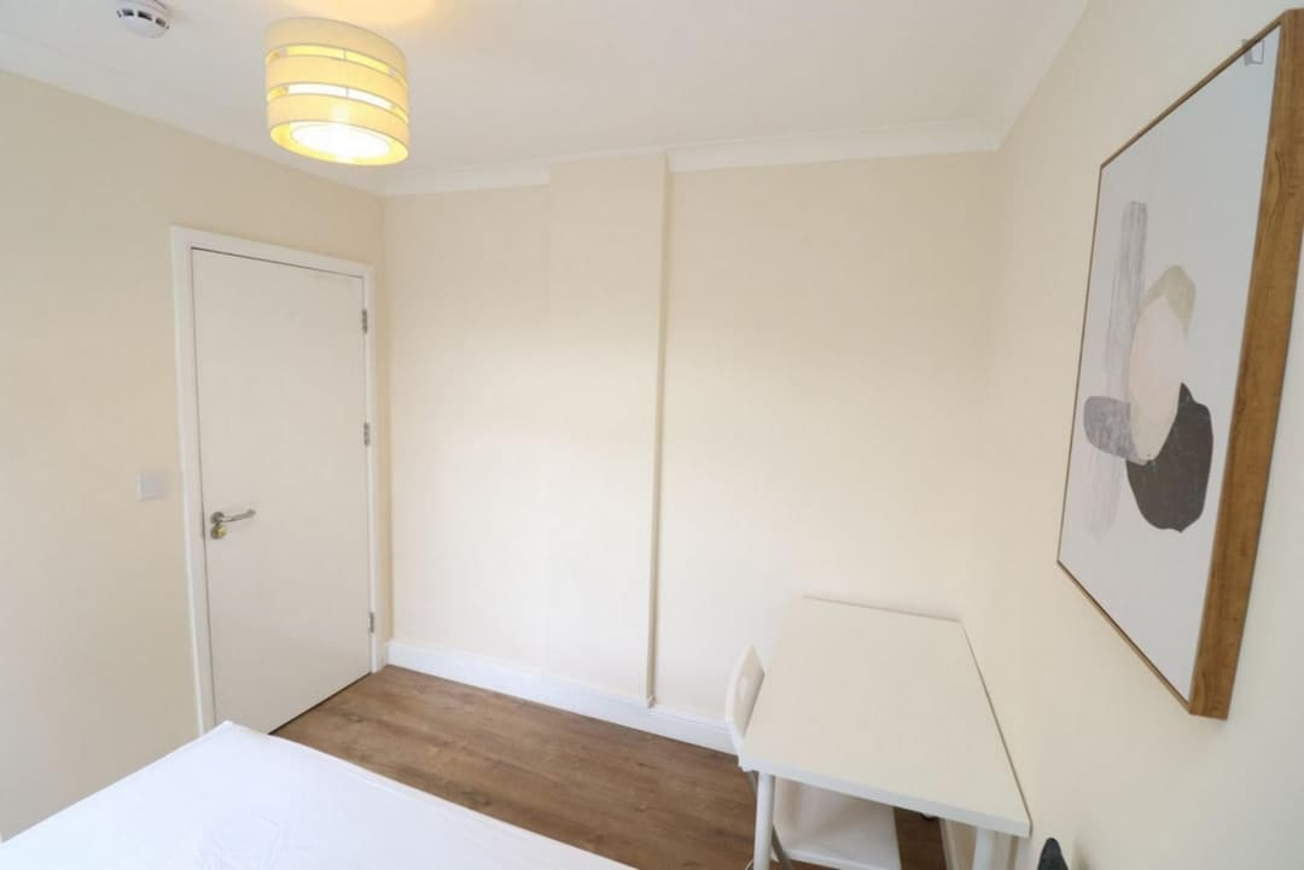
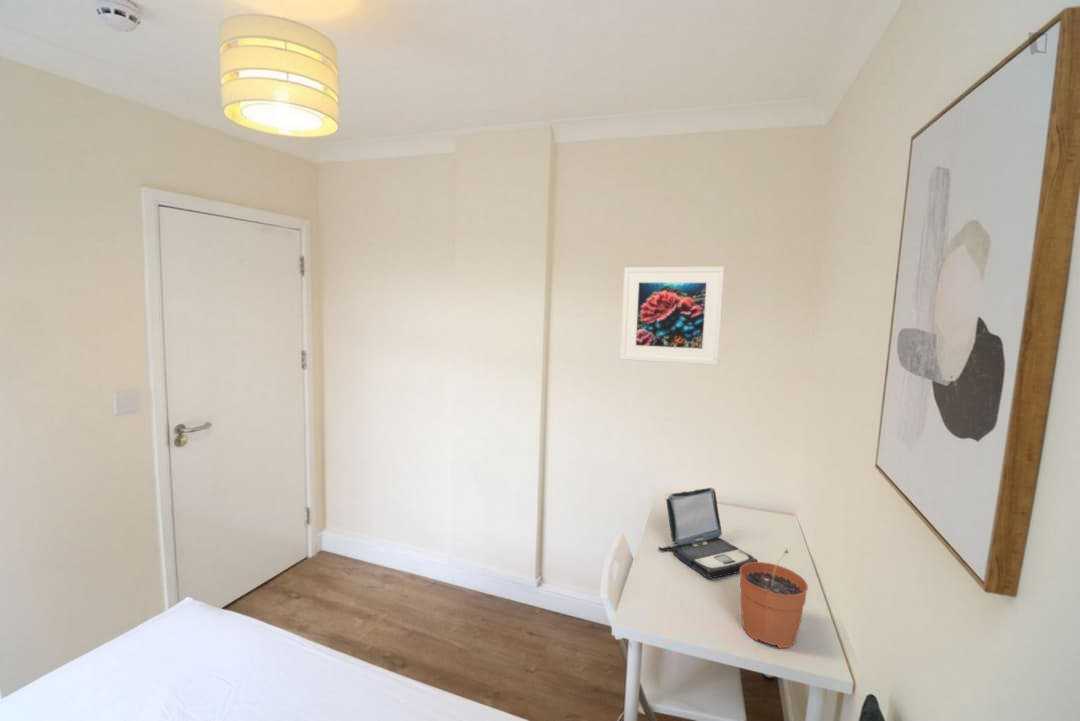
+ laptop (708, 529)
+ plant pot (771, 591)
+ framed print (670, 315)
